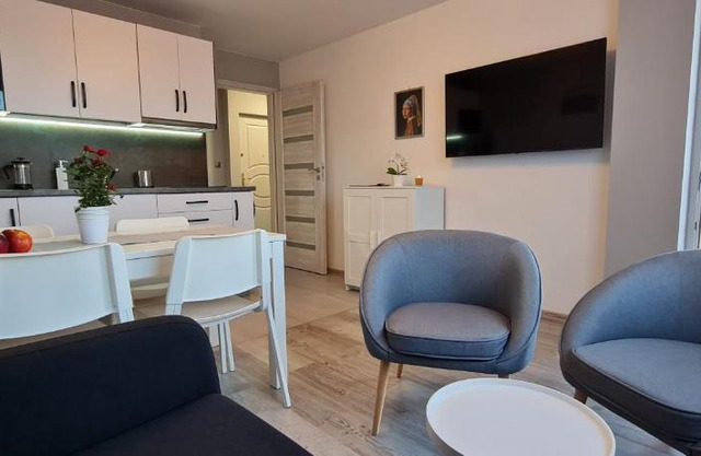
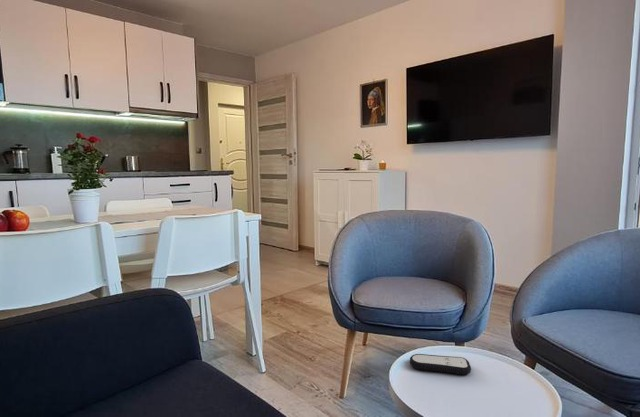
+ remote control (439, 363)
